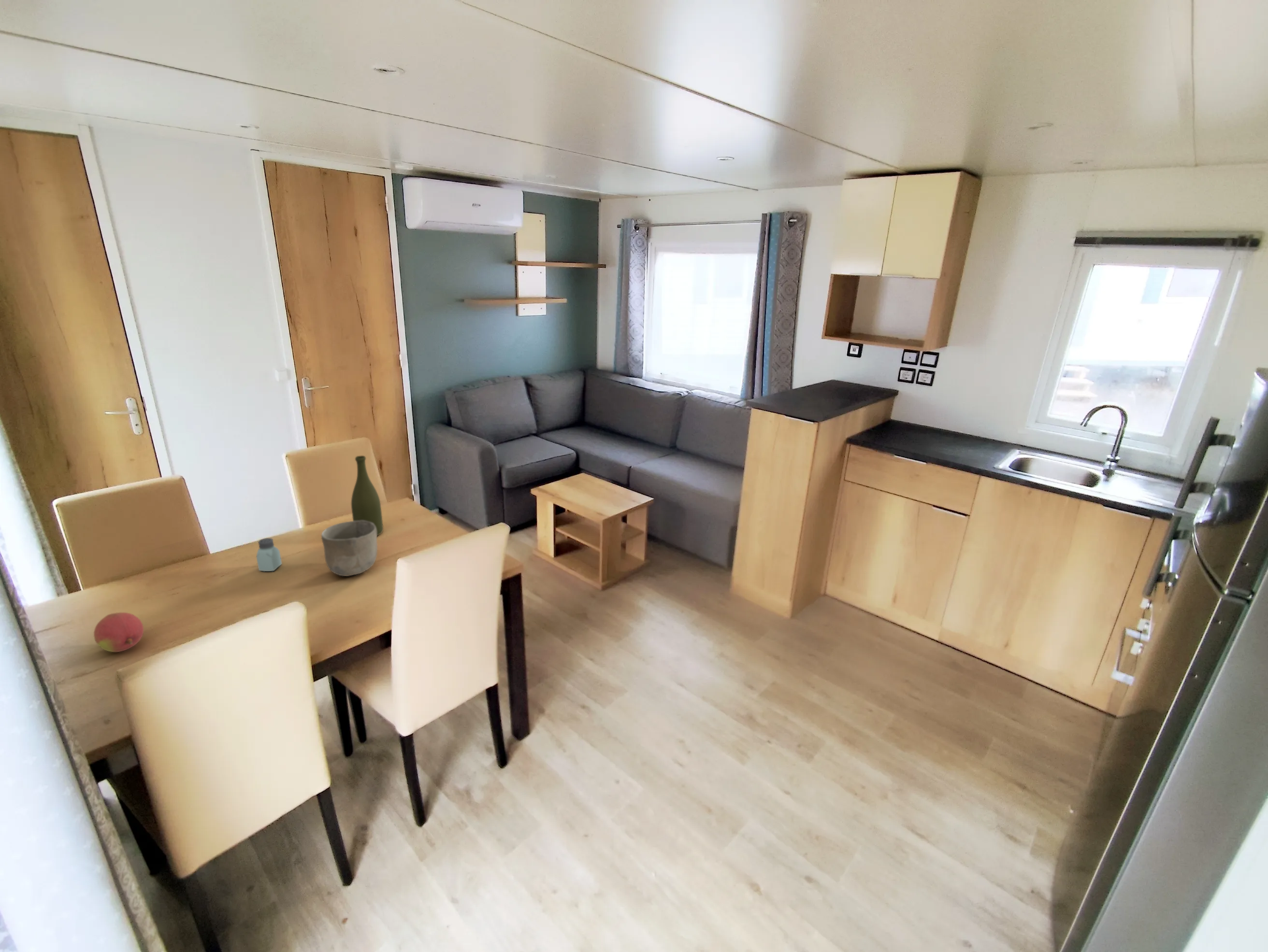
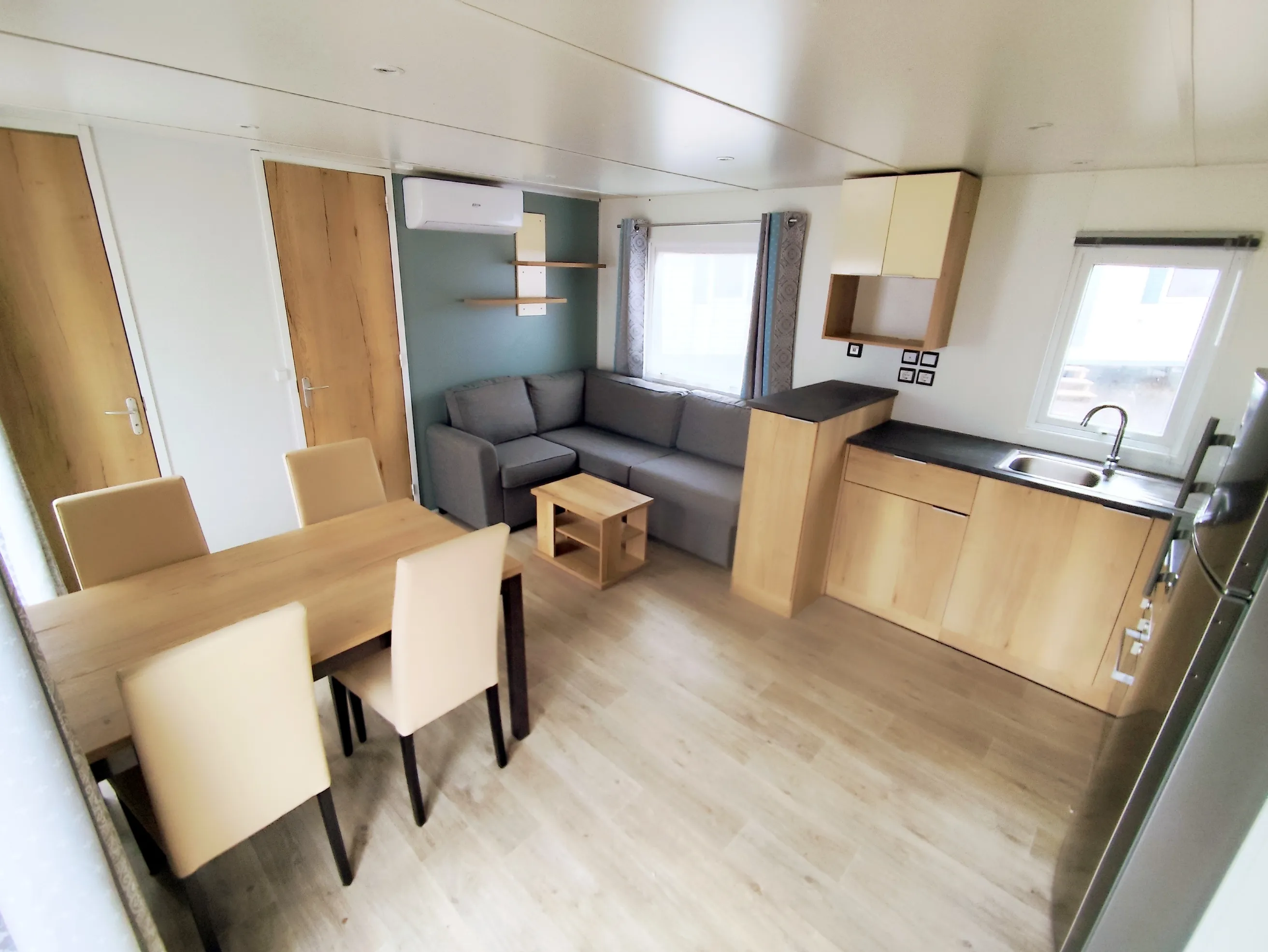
- saltshaker (268, 554)
- bottle (365, 496)
- fruit (118, 631)
- bowl (352, 550)
